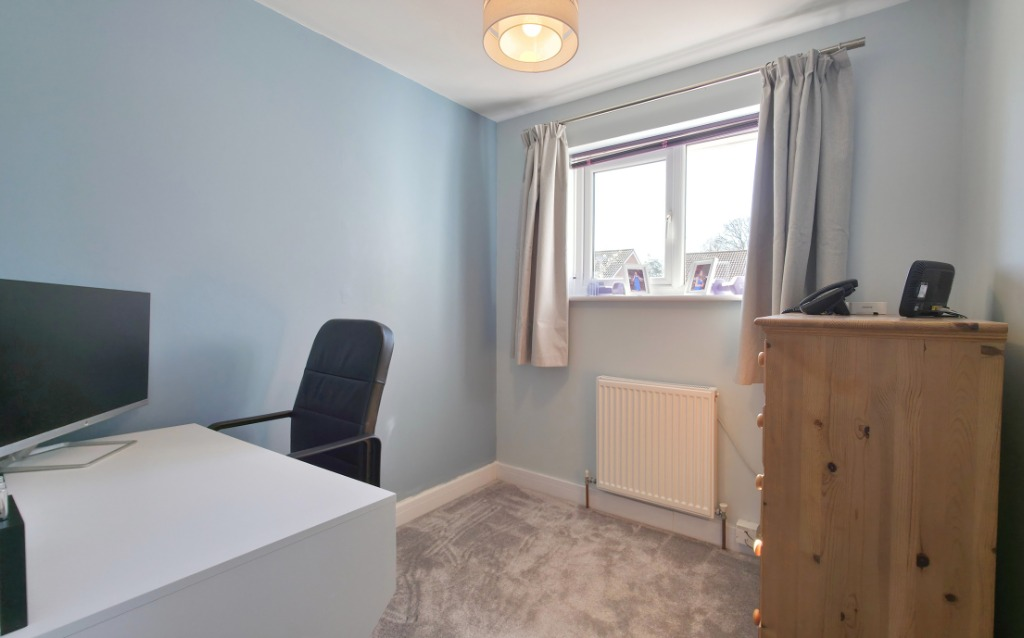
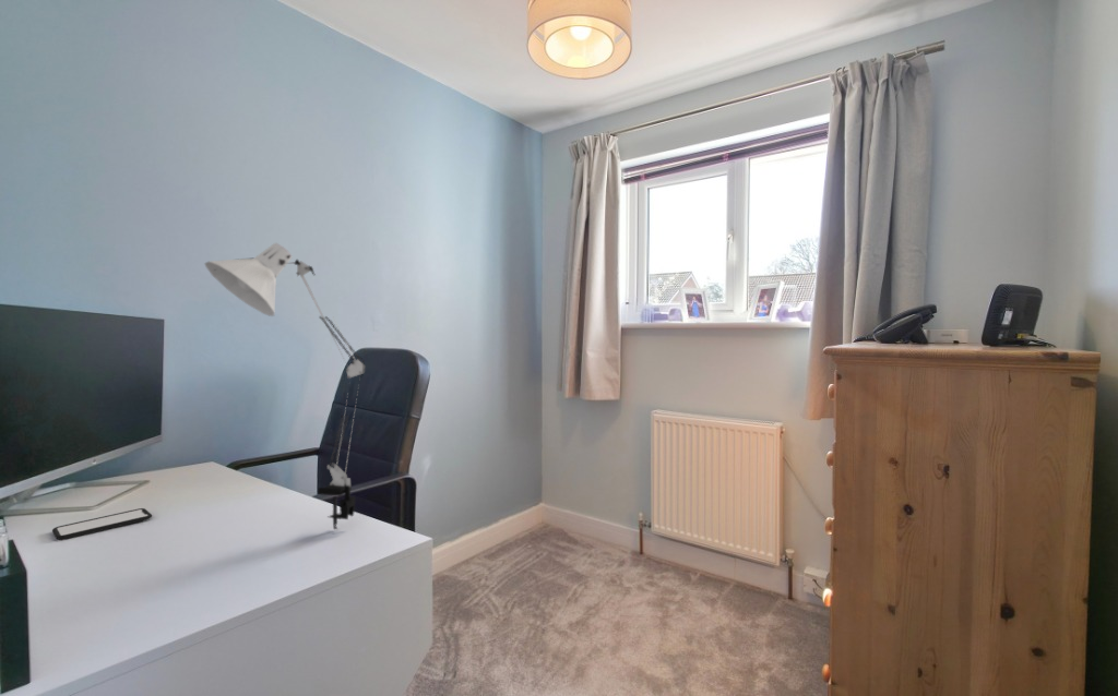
+ smartphone (104, 523)
+ desk lamp (341, 416)
